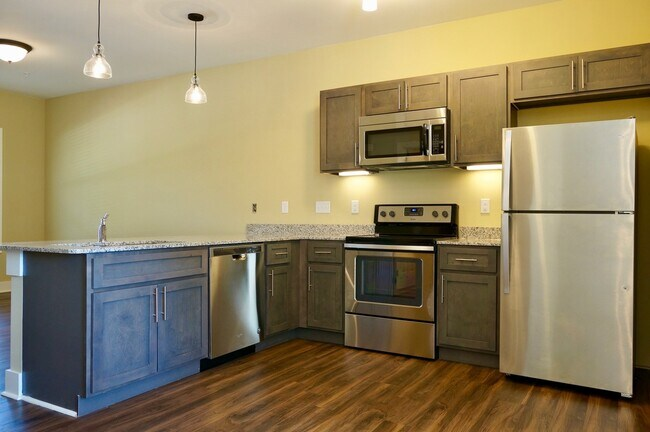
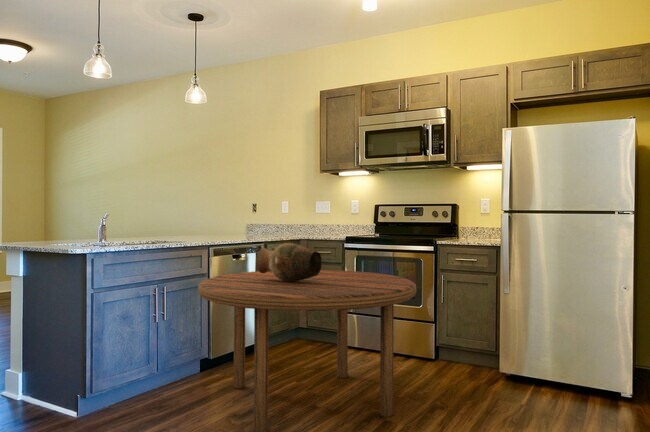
+ dining table (307, 310)
+ vase (288, 261)
